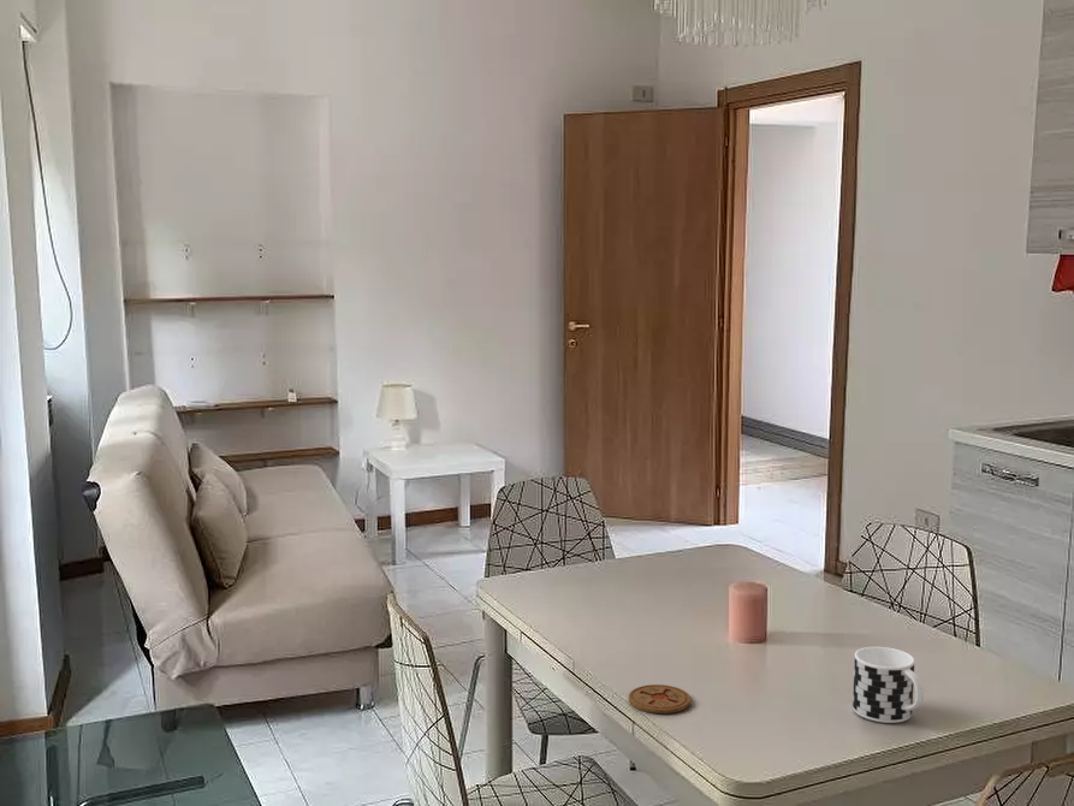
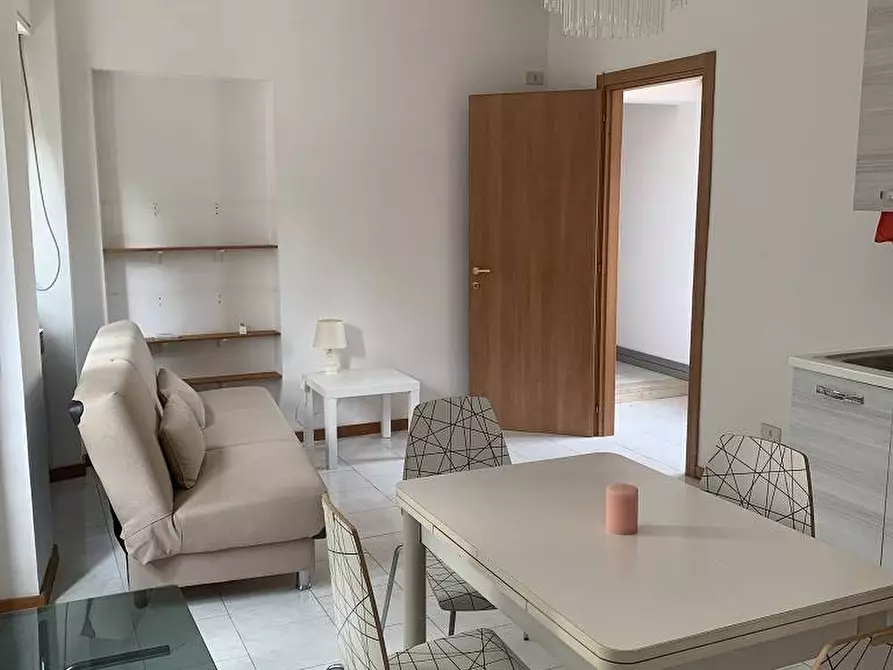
- cup (890, 687)
- coaster (659, 698)
